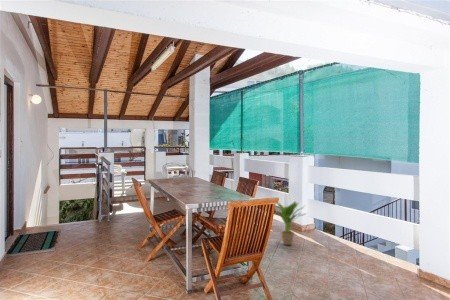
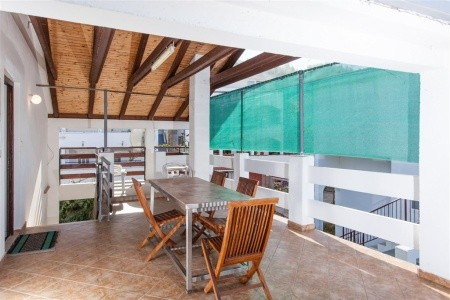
- potted plant (291, 221)
